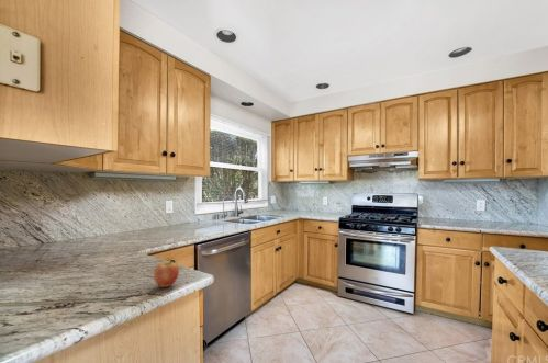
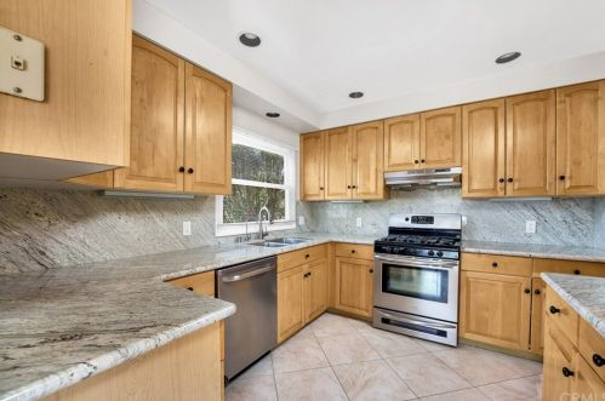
- fruit (166, 273)
